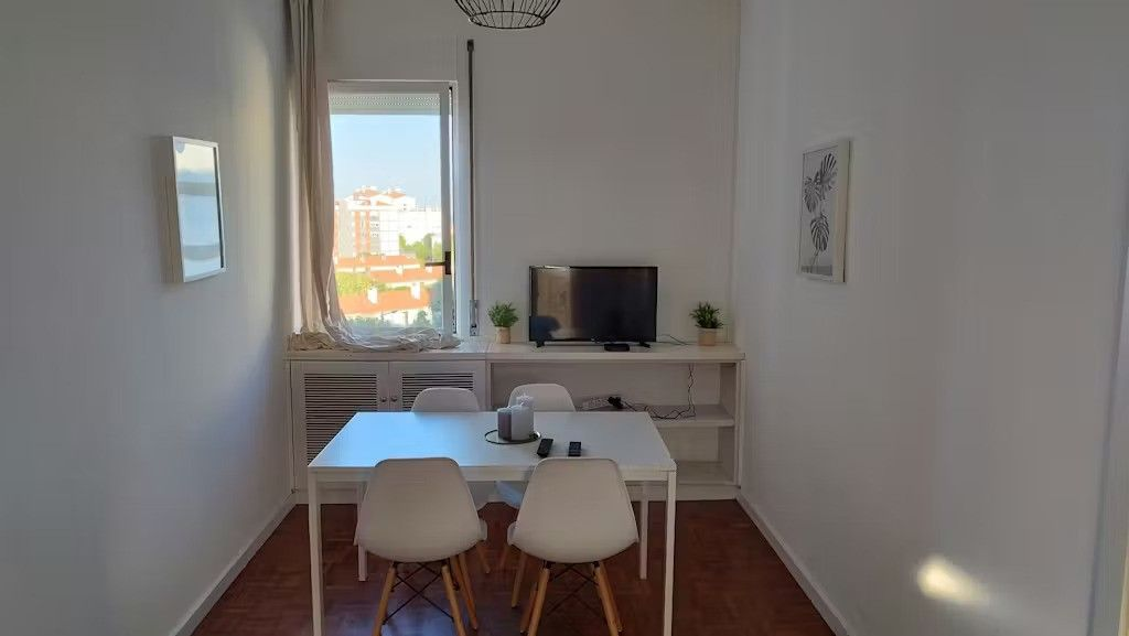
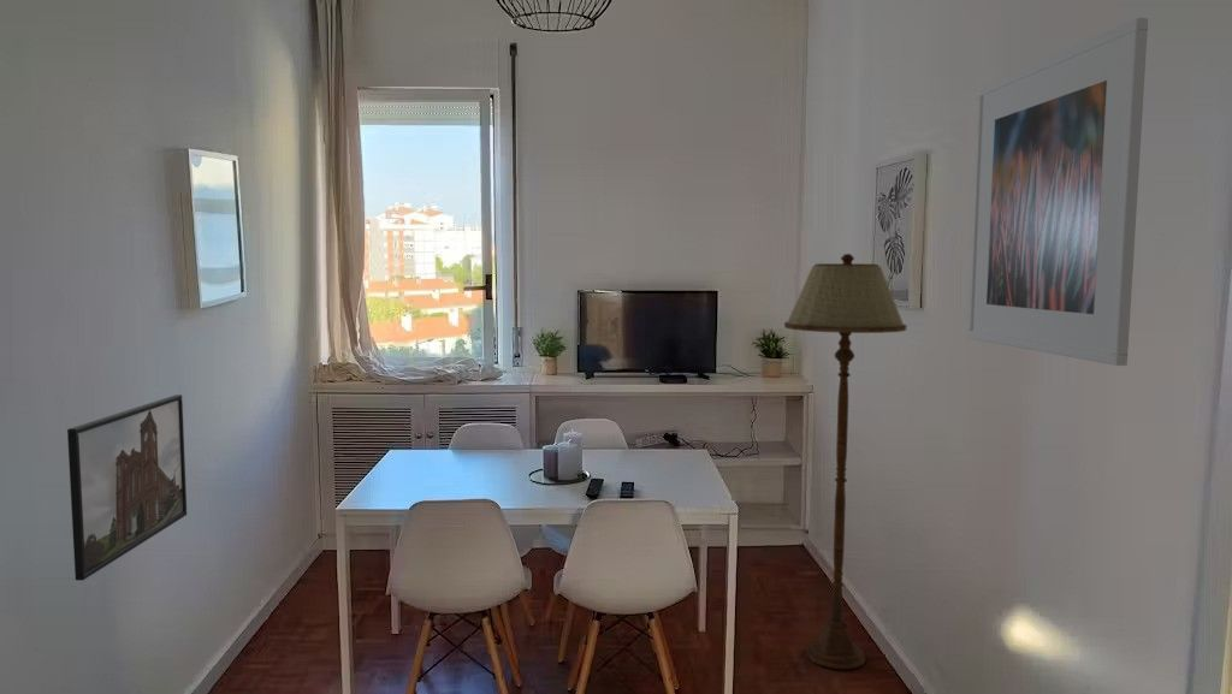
+ floor lamp (840, 458)
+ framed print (134, 476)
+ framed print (1041, 206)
